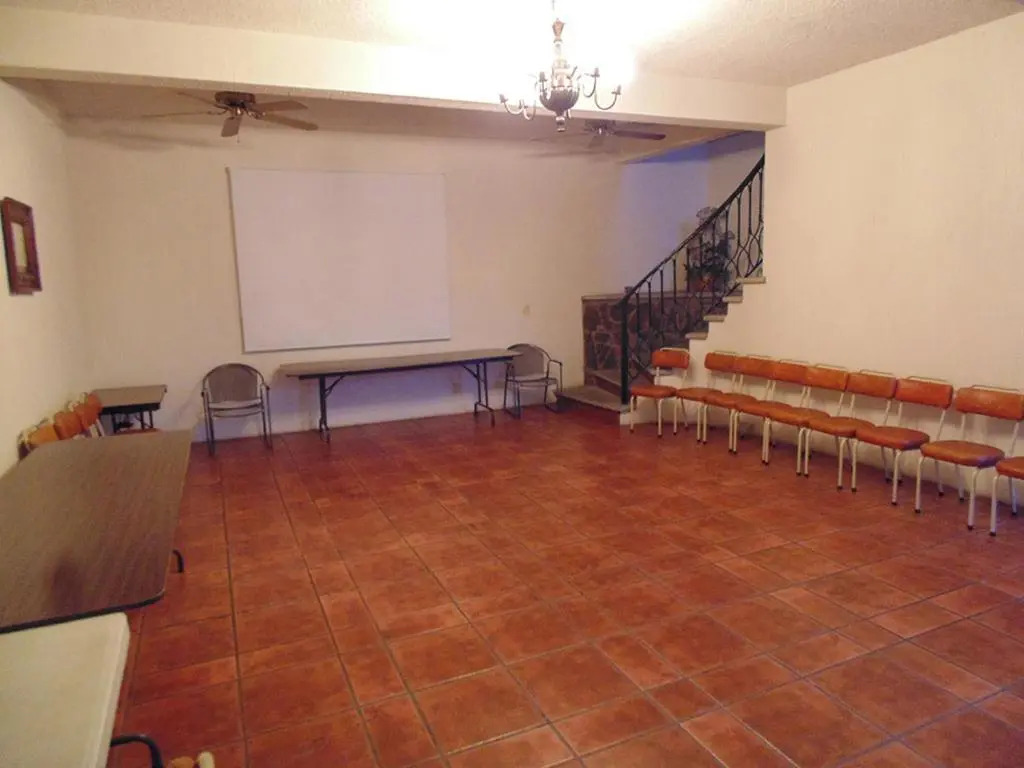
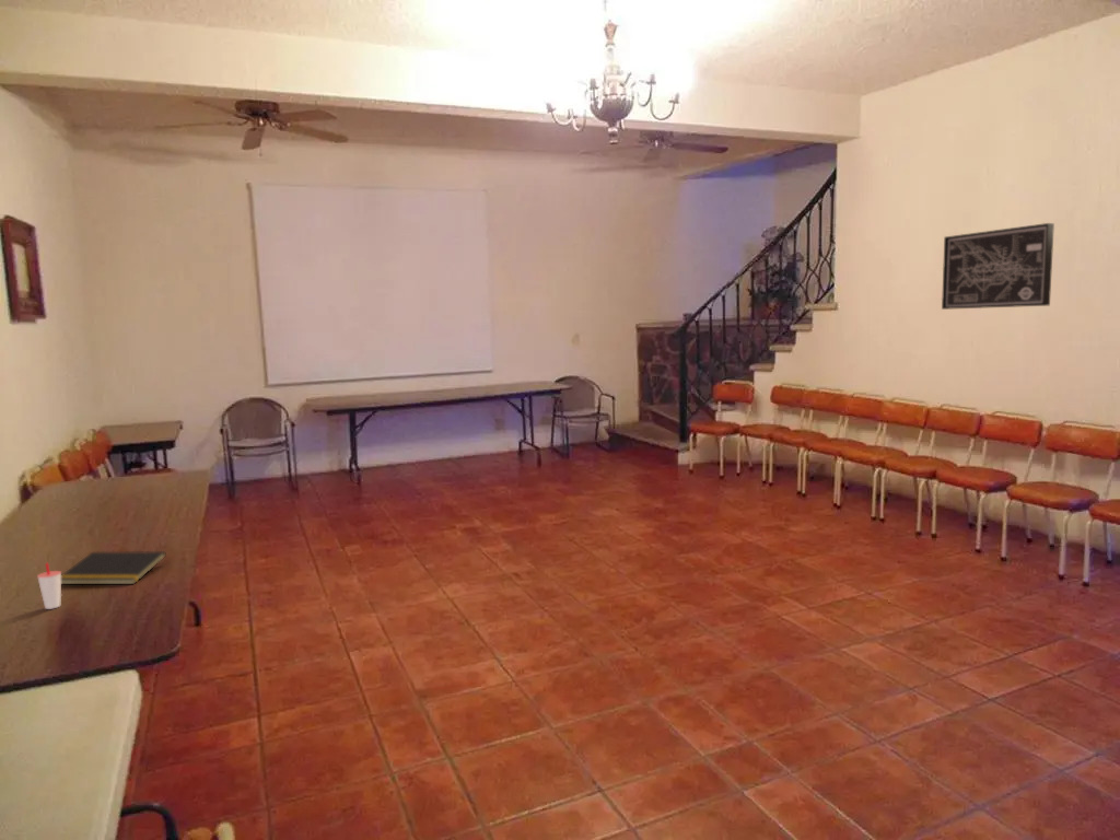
+ notepad (112, 567)
+ cup (50, 584)
+ wall art (993, 269)
